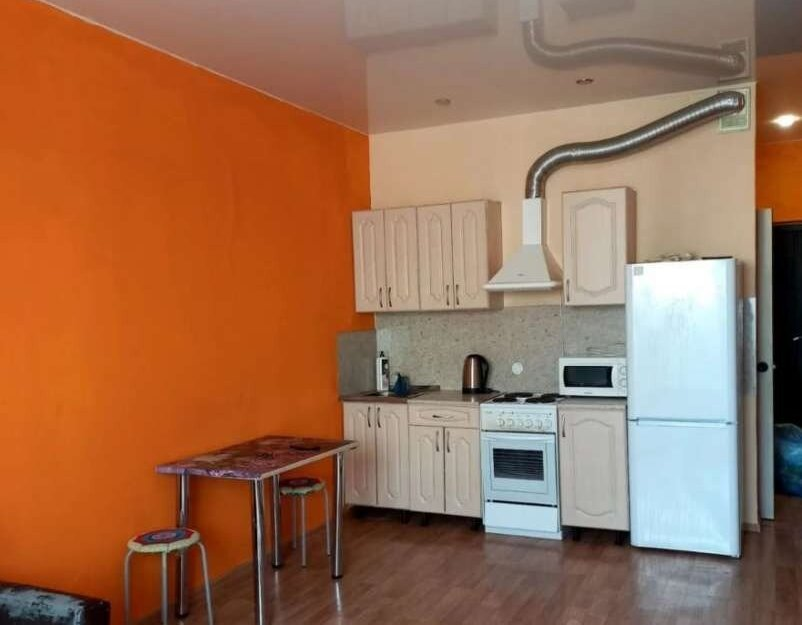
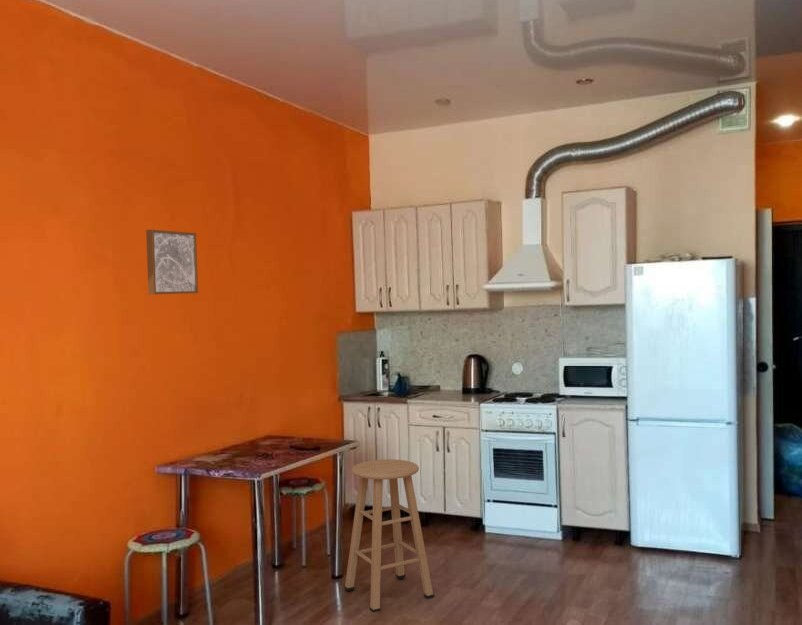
+ wall art (173, 262)
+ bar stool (381, 530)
